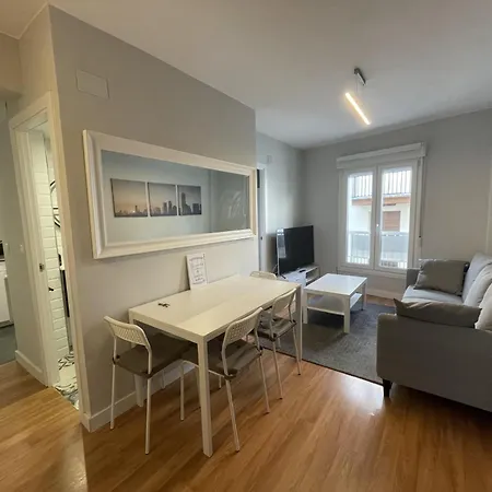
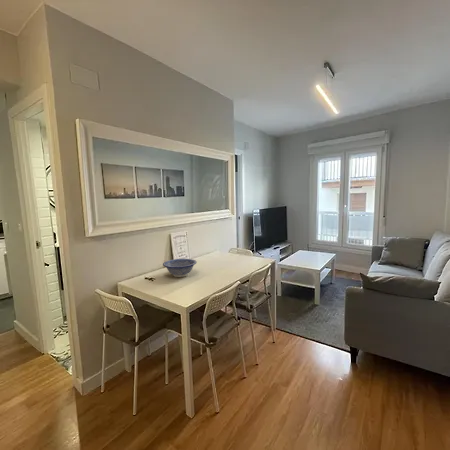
+ decorative bowl (180, 268)
